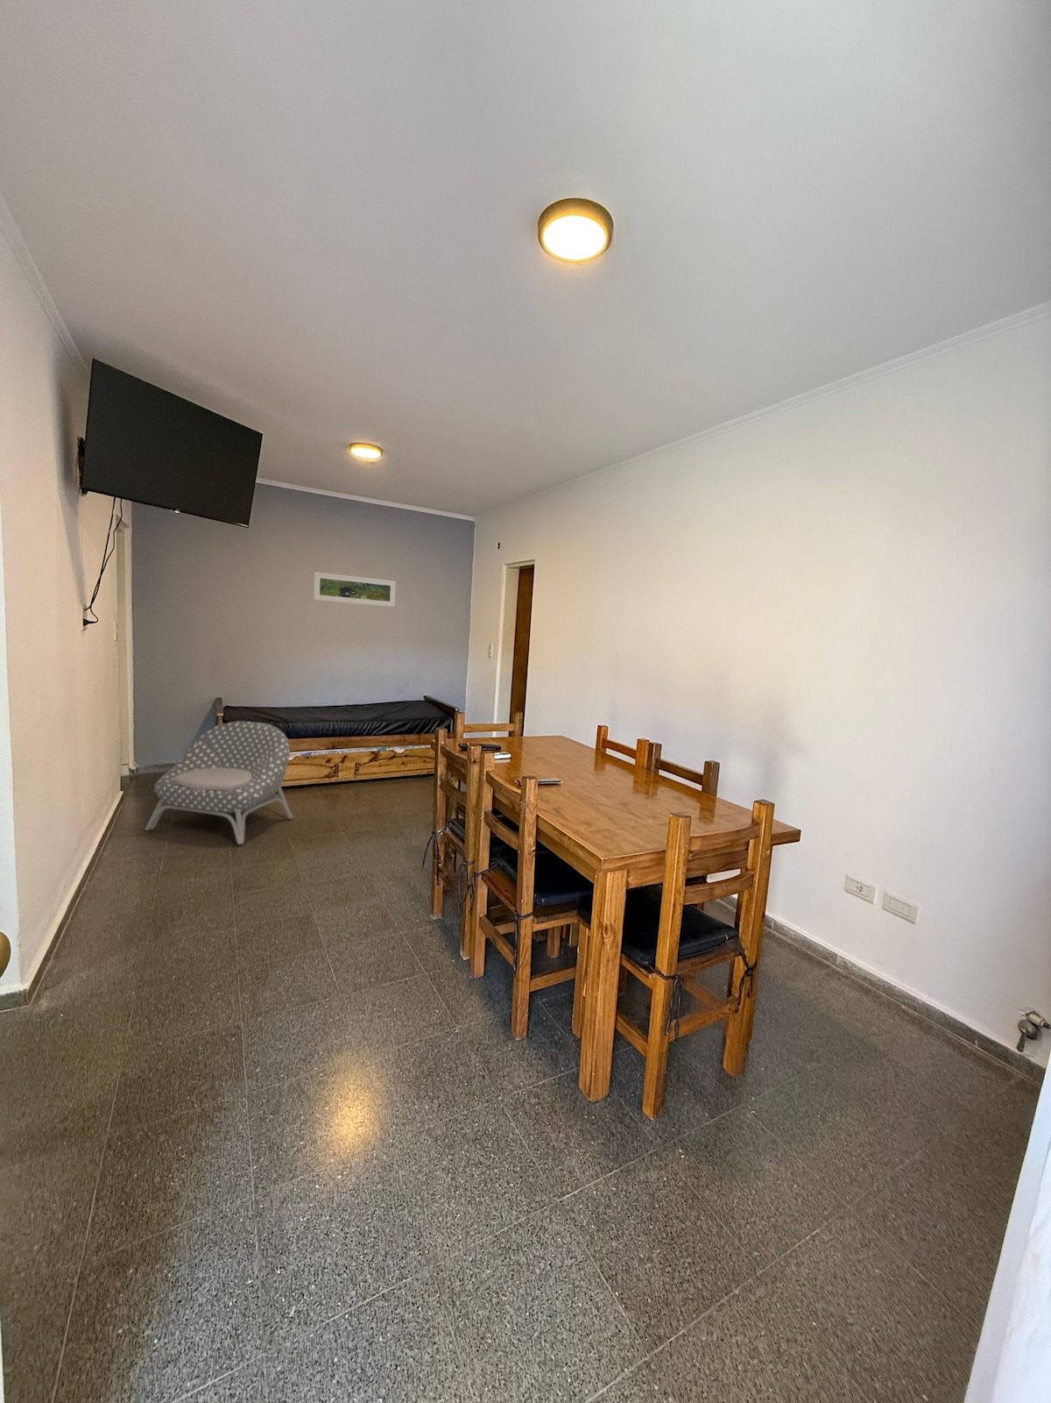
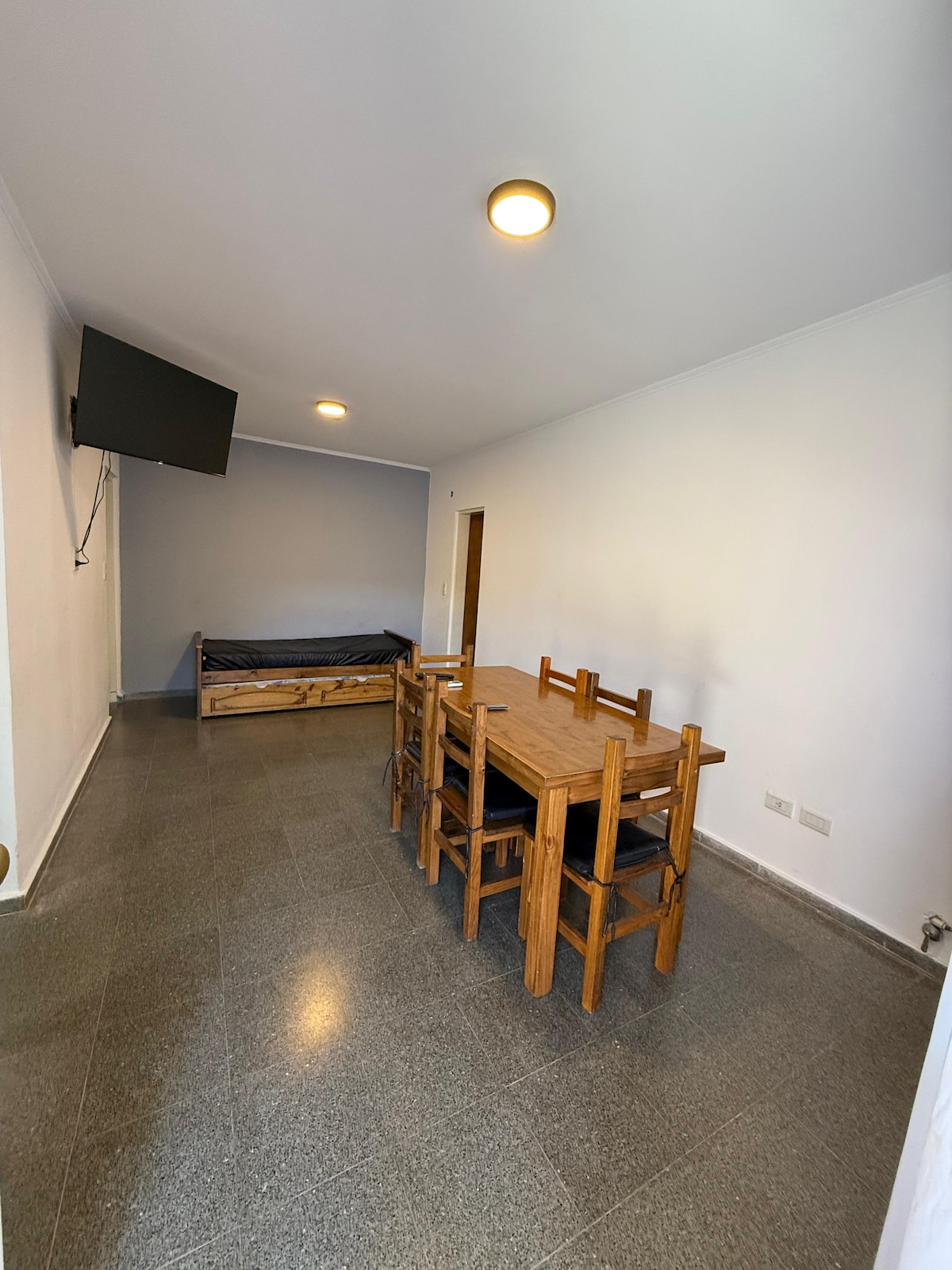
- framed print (355, 590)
- armchair (223, 777)
